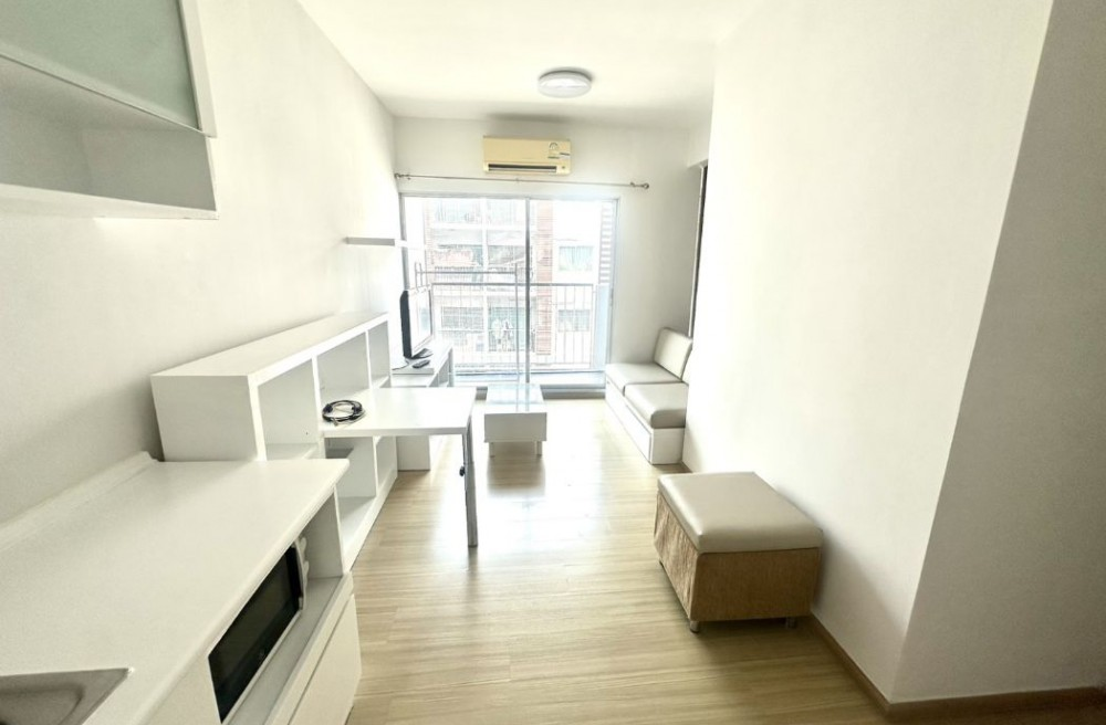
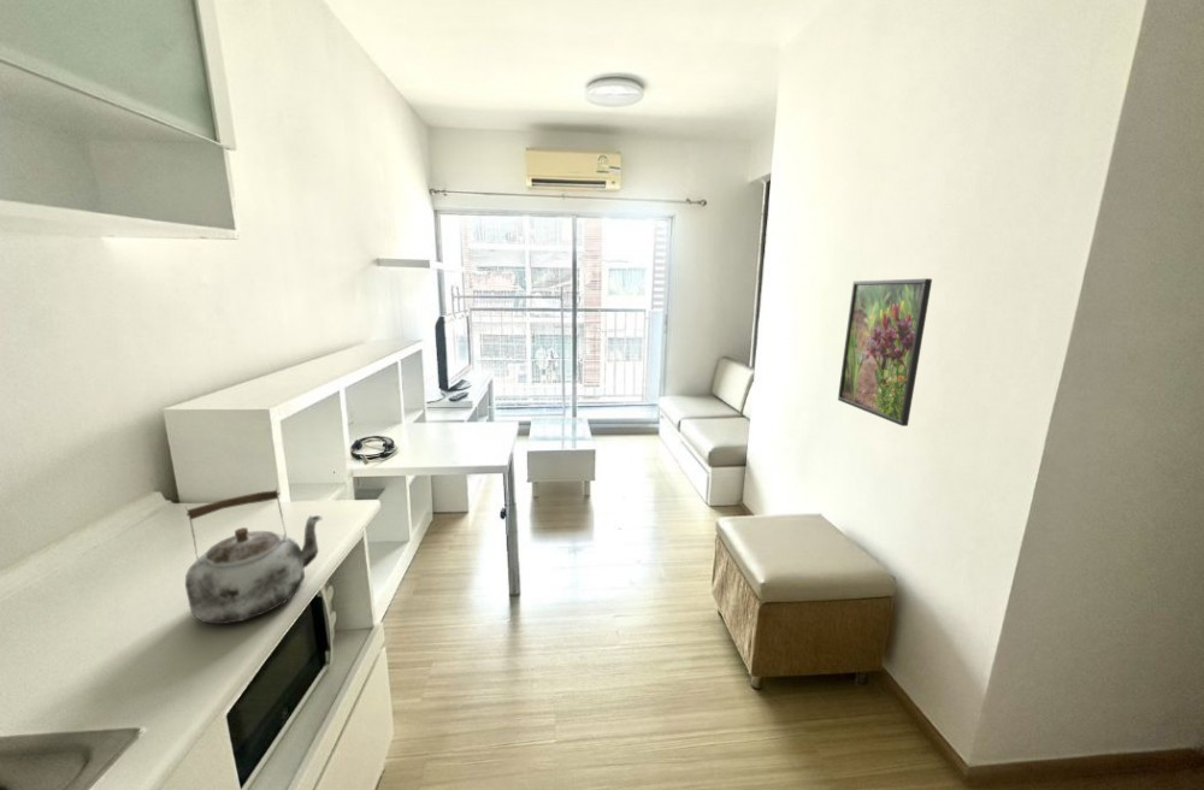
+ kettle (258, 544)
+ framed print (878, 348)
